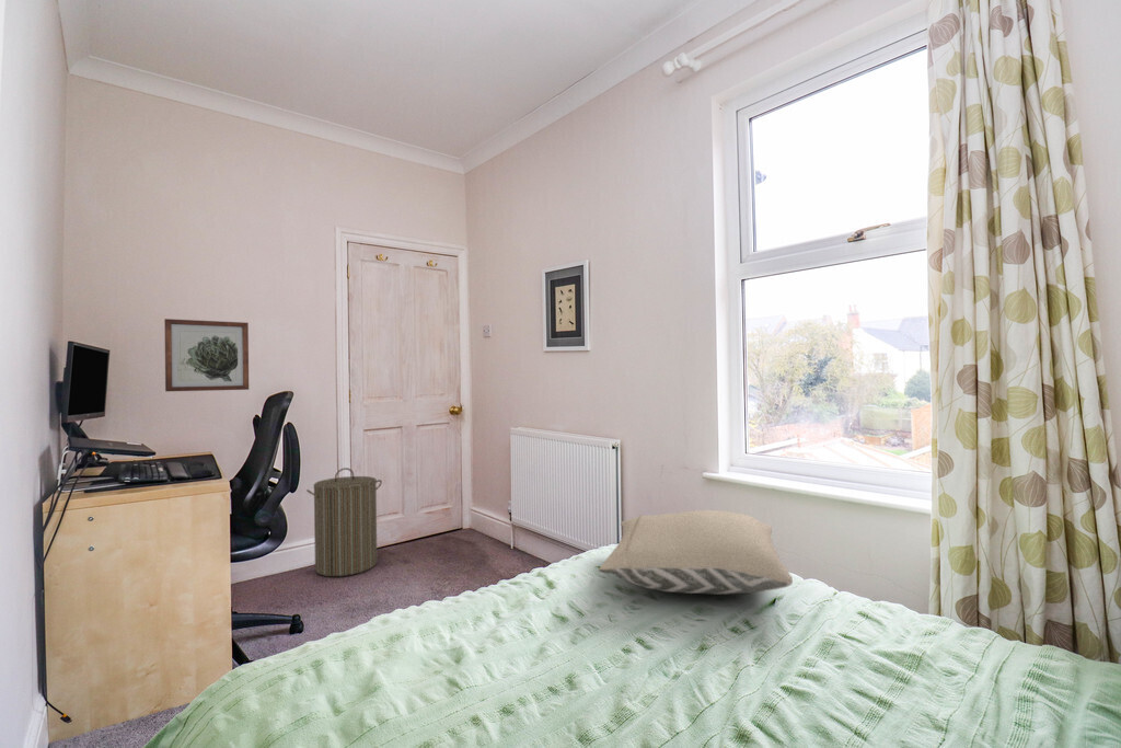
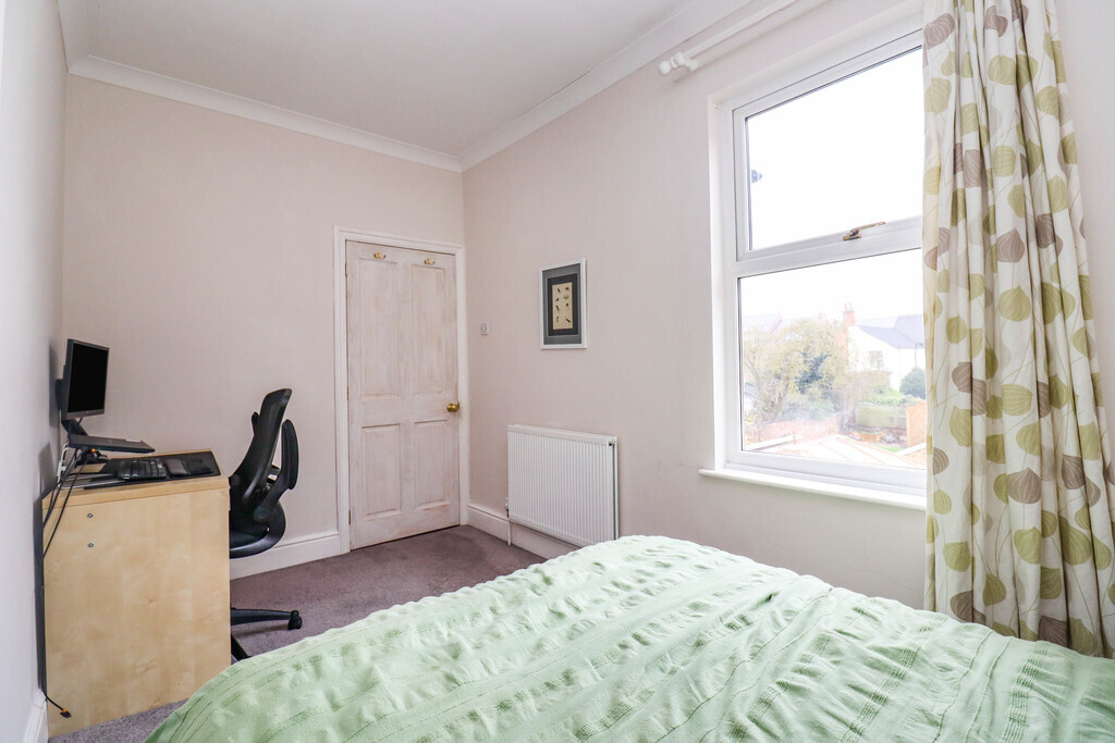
- laundry hamper (346, 517)
- wall art (208, 355)
- pillow (692, 548)
